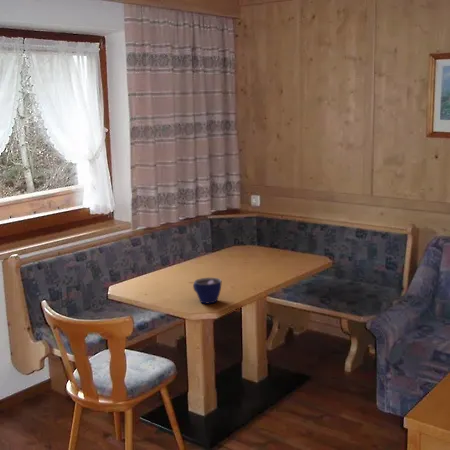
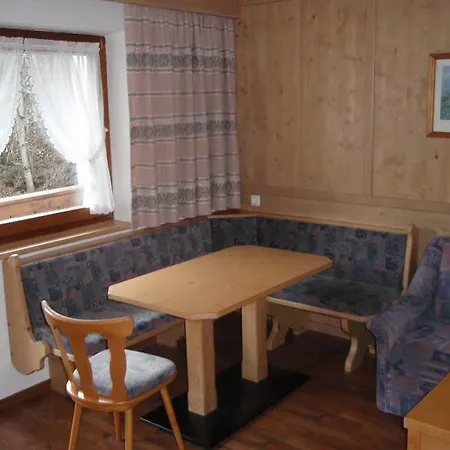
- cup (205, 290)
